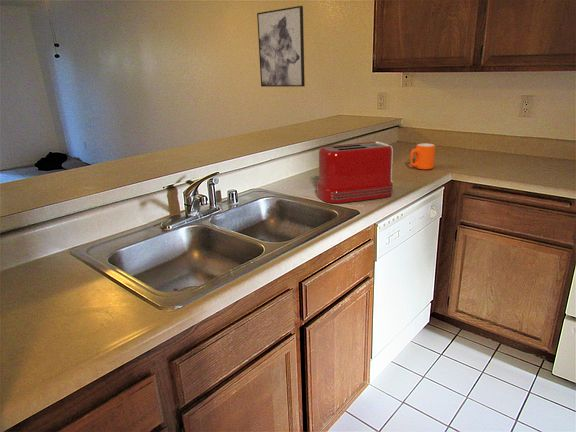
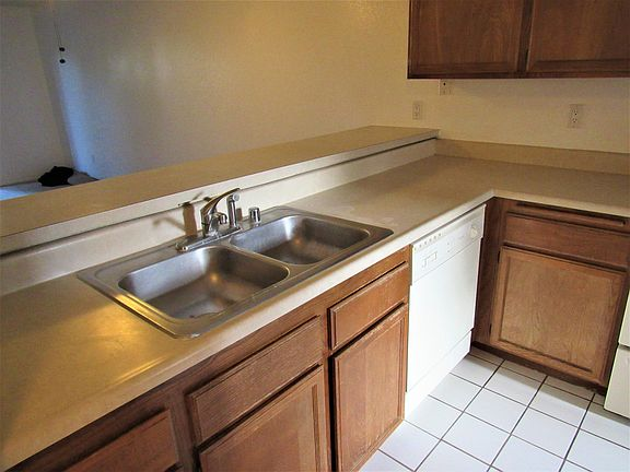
- wall art (280, 49)
- toaster (354, 170)
- mug (423, 157)
